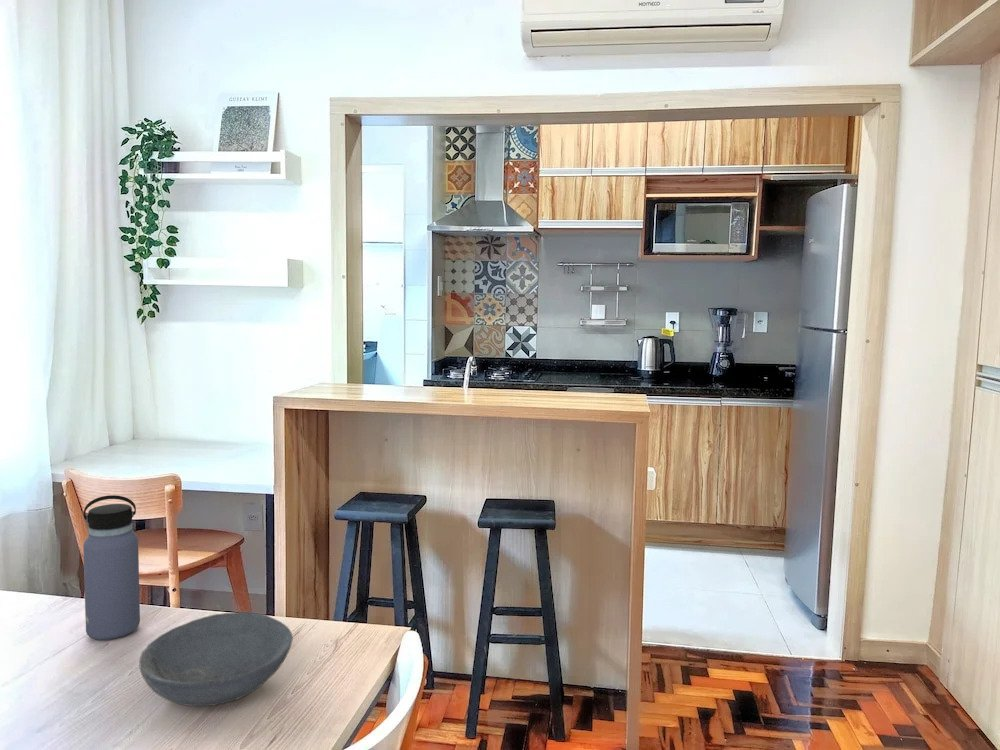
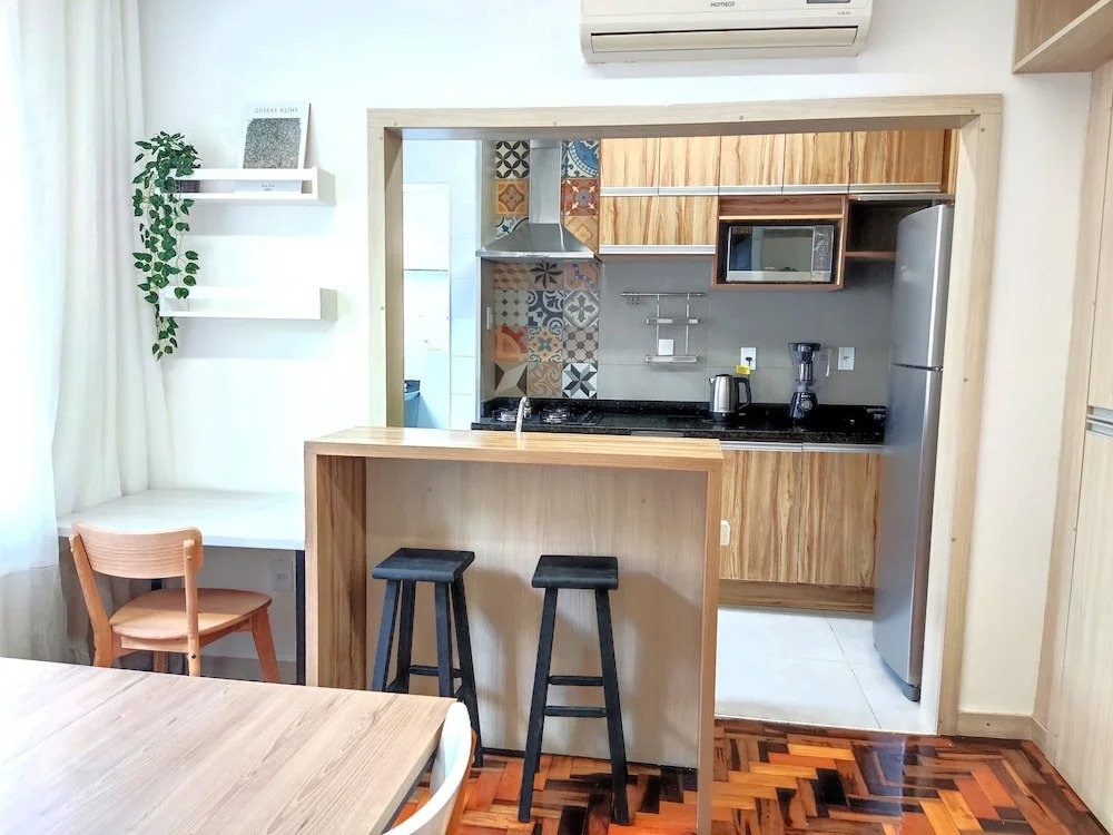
- water bottle (111, 561)
- bowl (219, 665)
